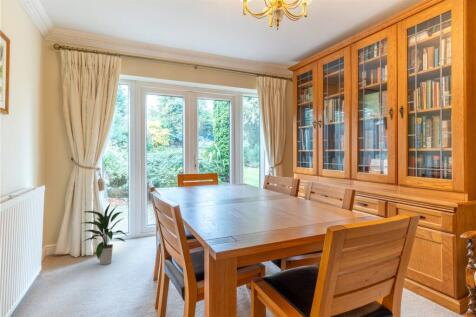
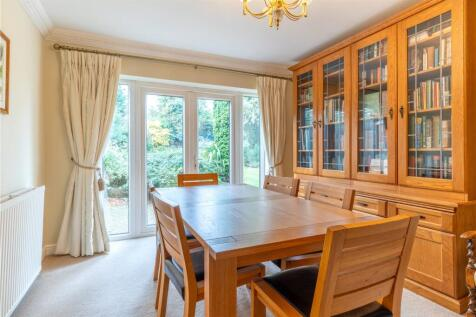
- indoor plant (104, 233)
